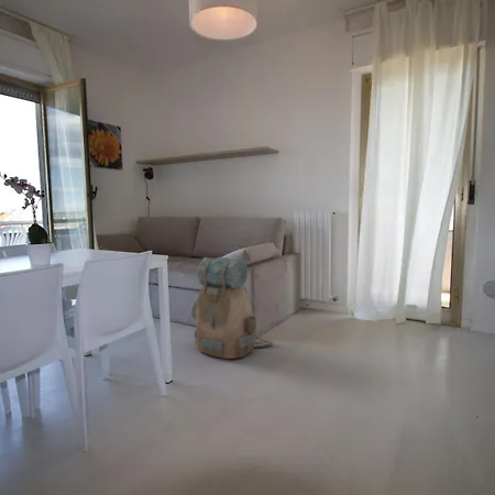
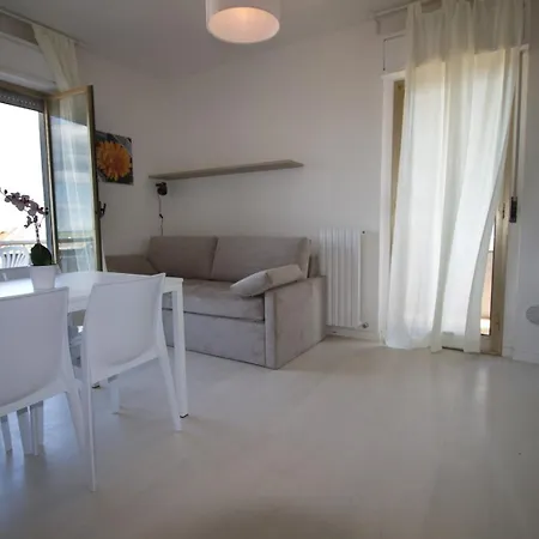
- backpack (227, 302)
